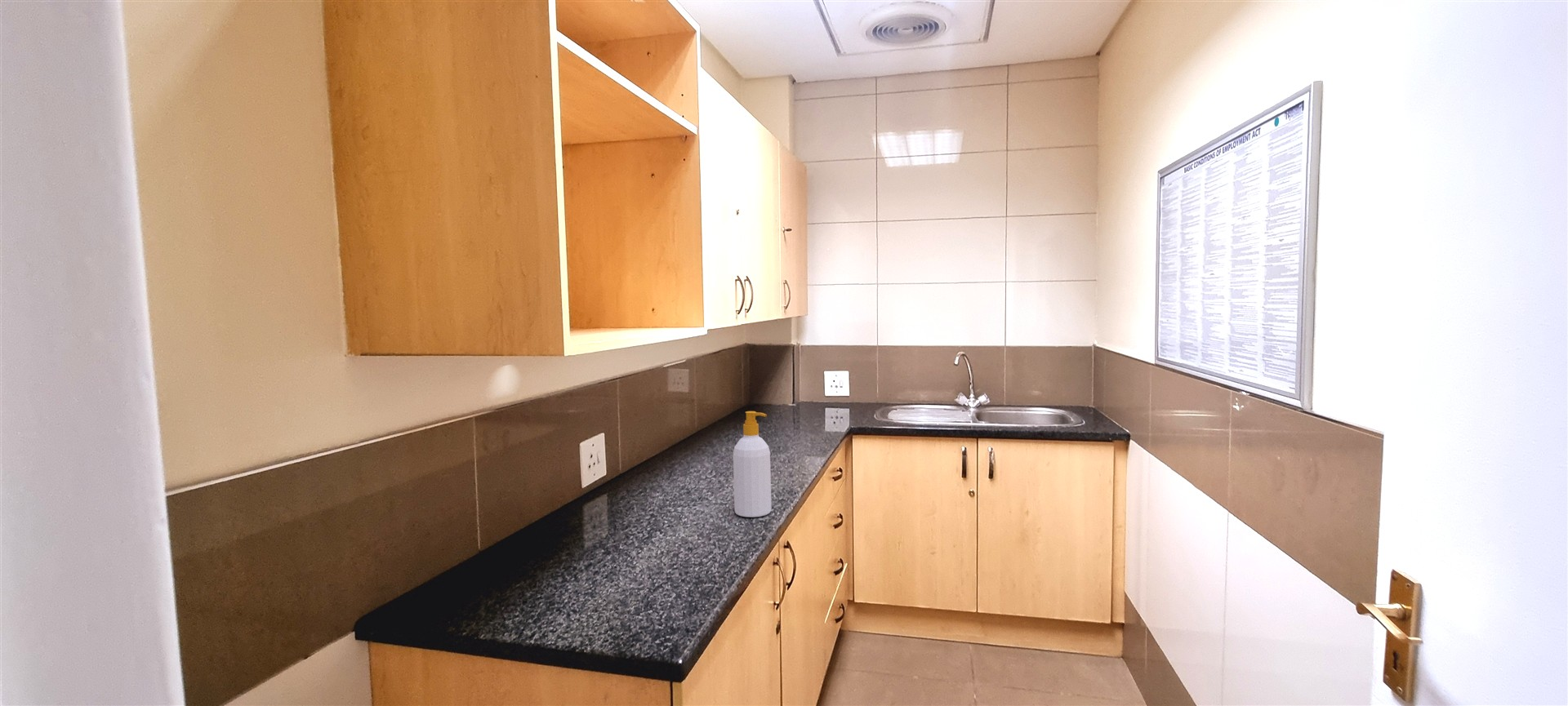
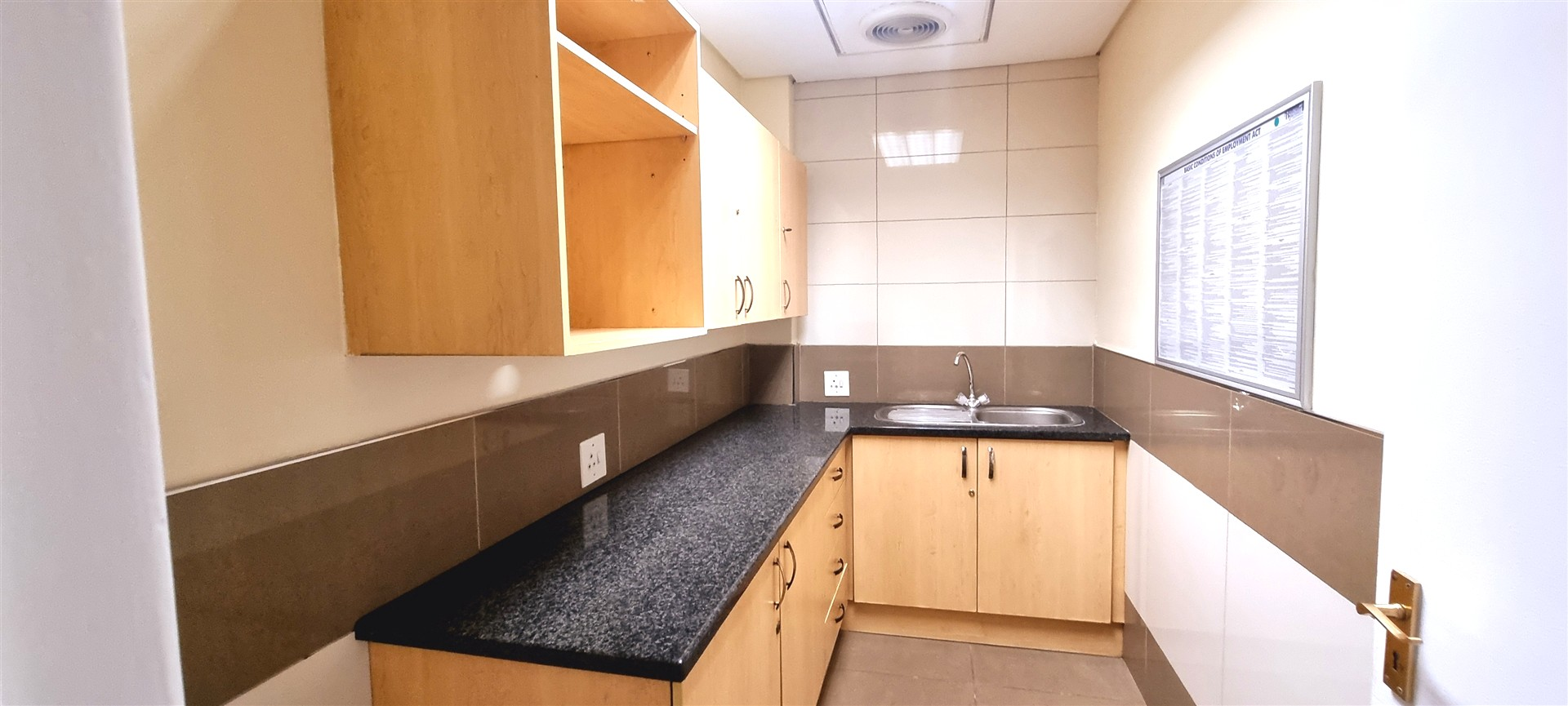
- soap bottle (752, 462)
